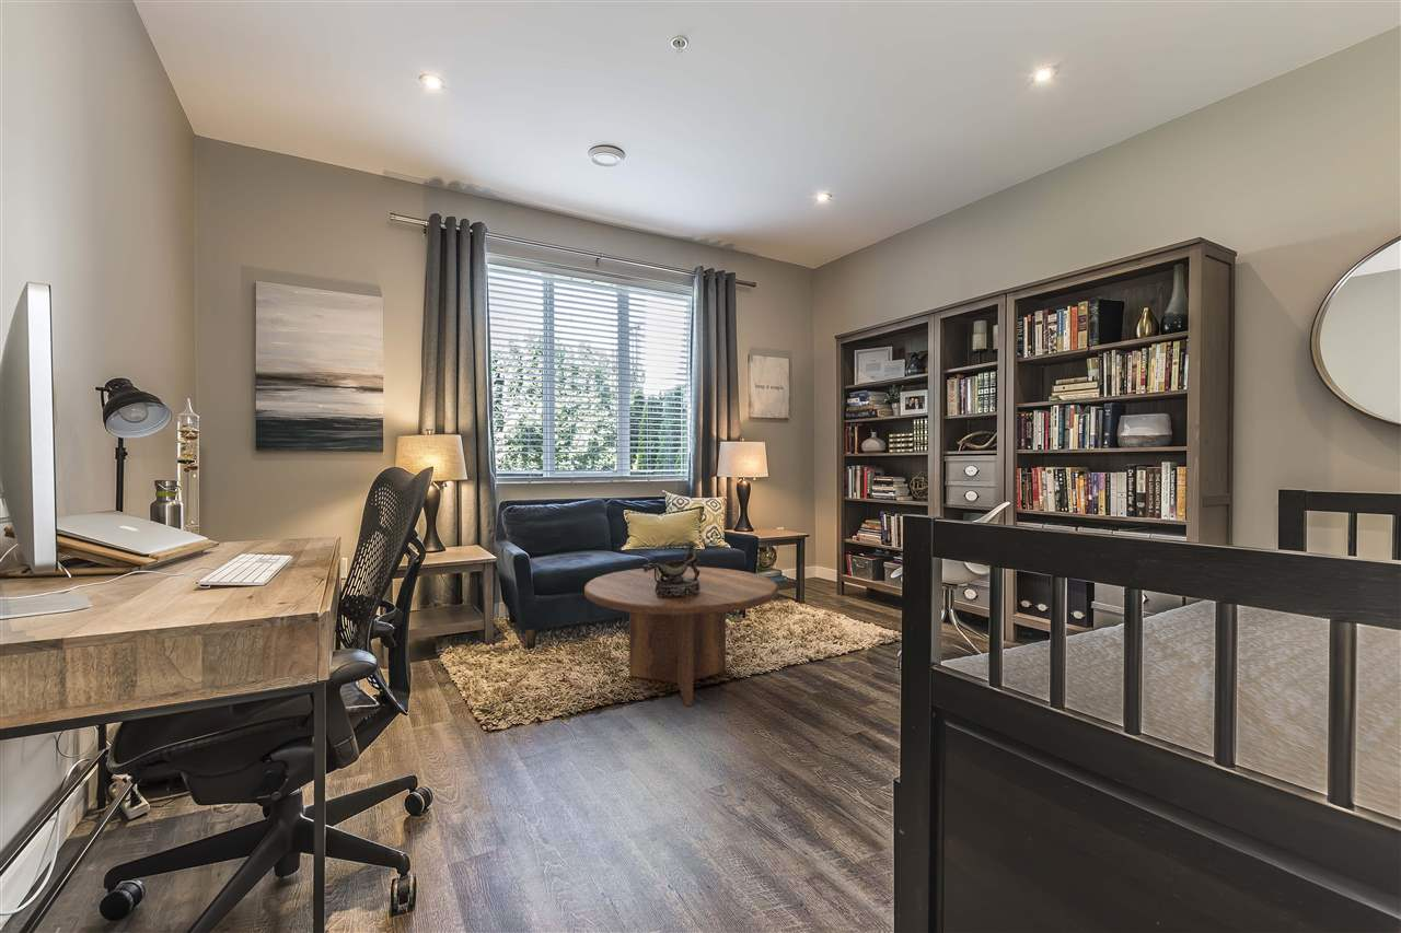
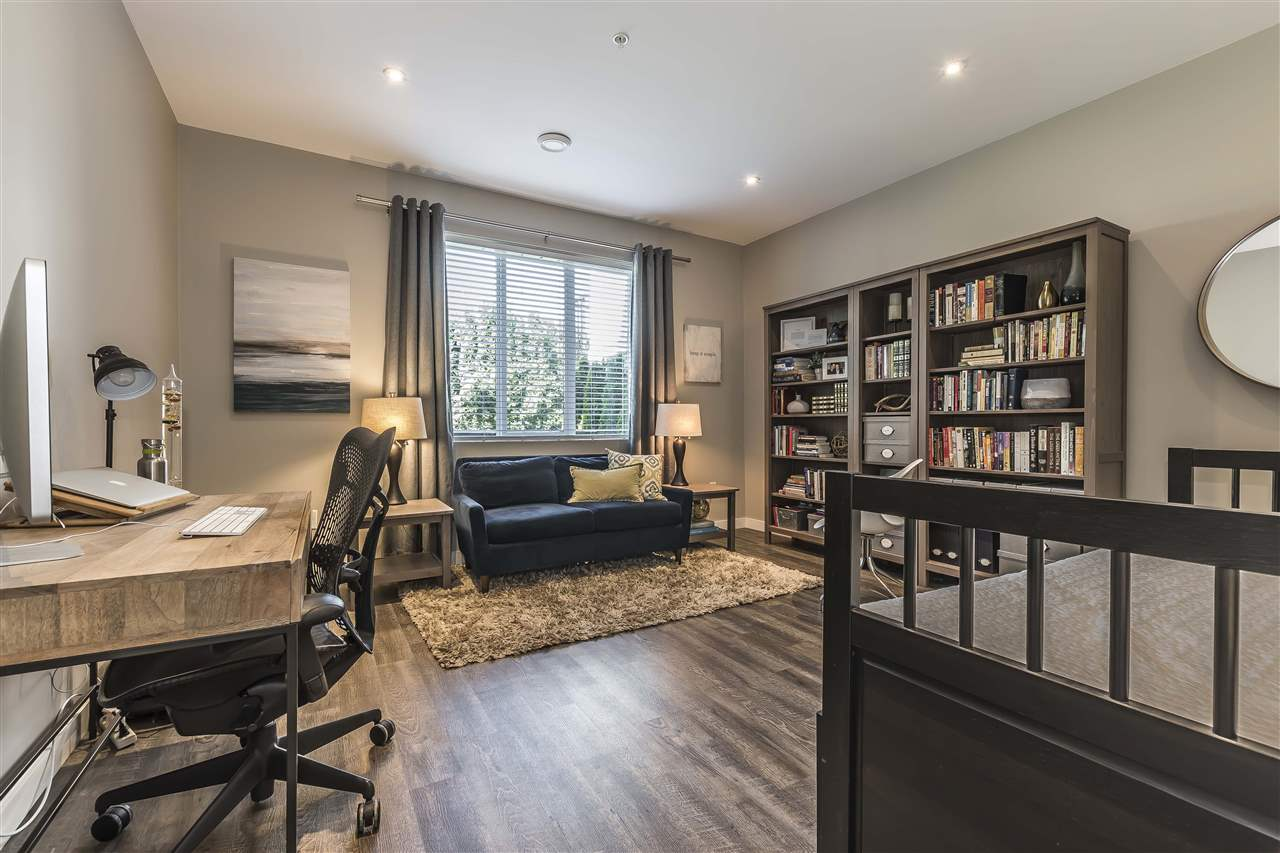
- coffee table (681, 632)
- decorative bowl (674, 568)
